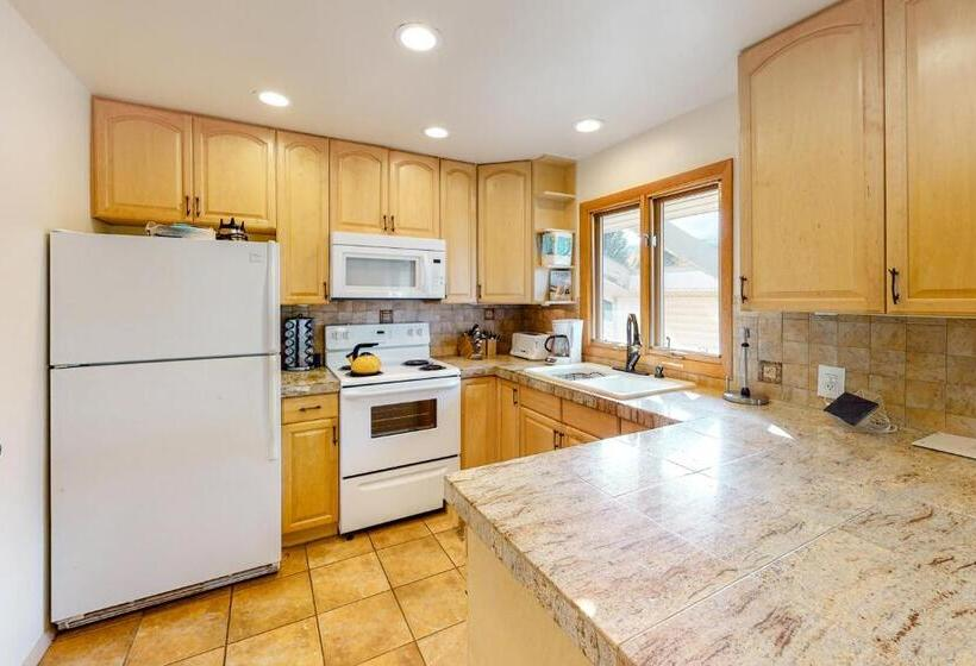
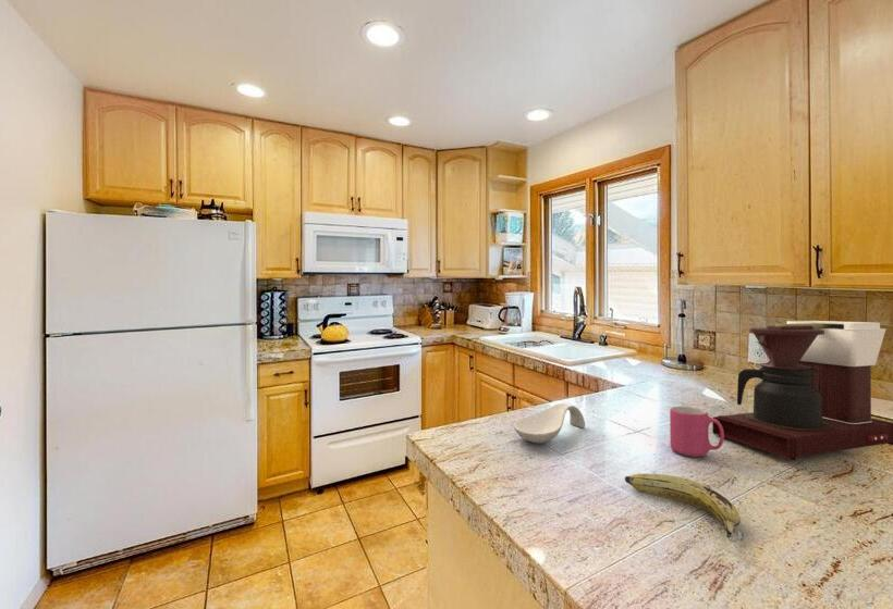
+ mug (696, 432)
+ fruit (689, 498)
+ coffee maker (803, 381)
+ spoon rest (551, 421)
